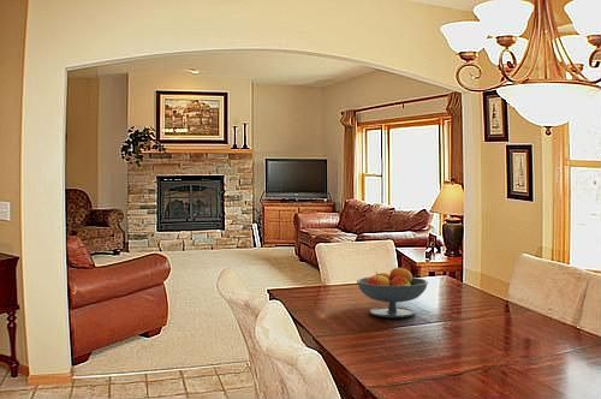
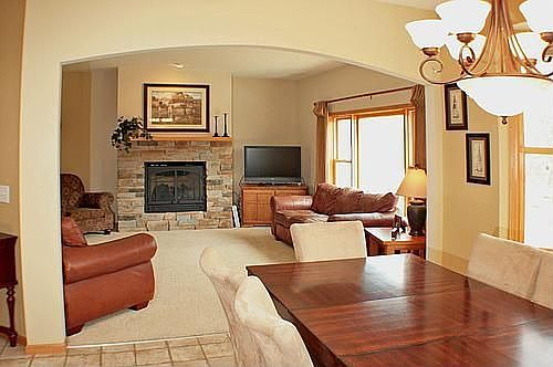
- fruit bowl (392, 291)
